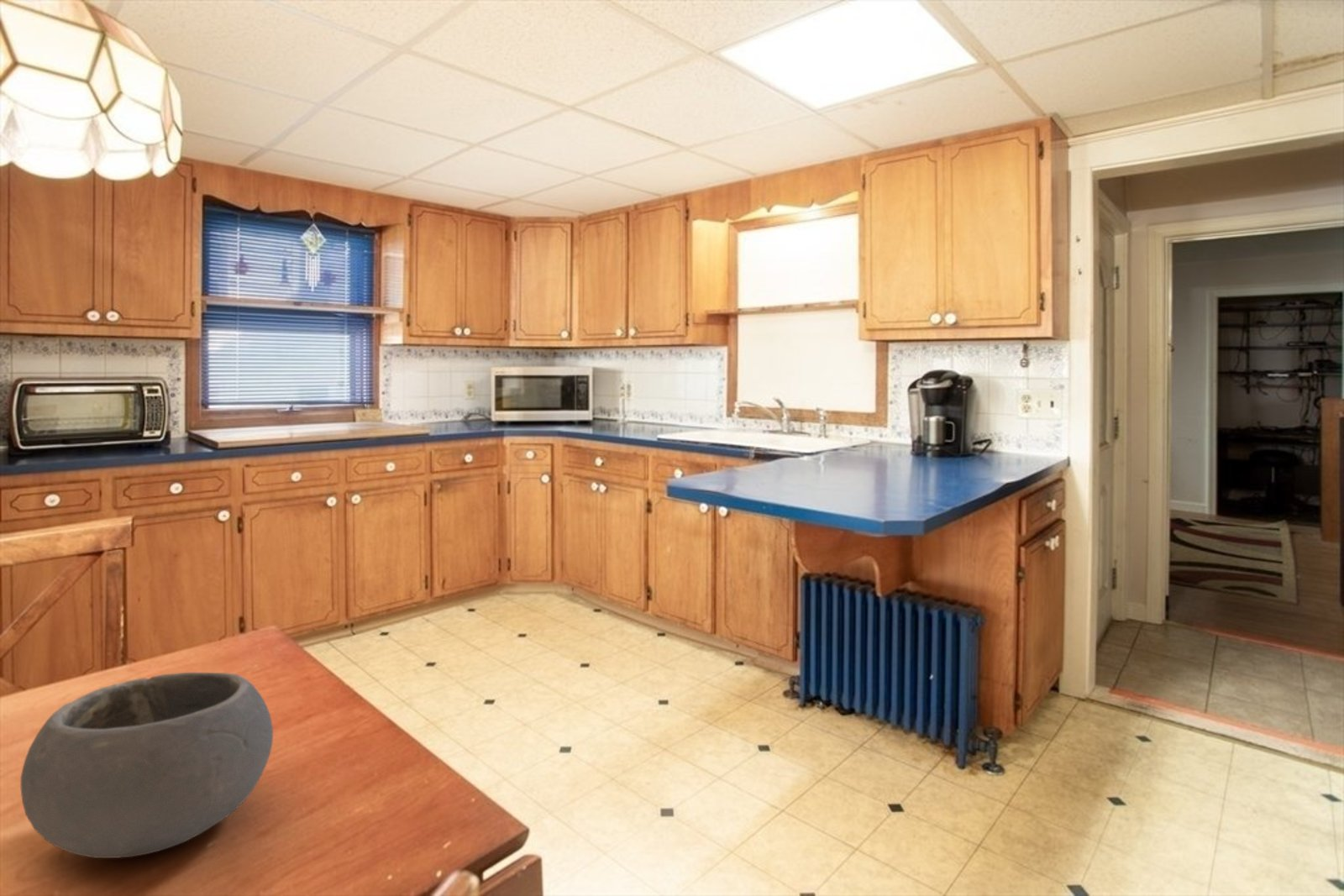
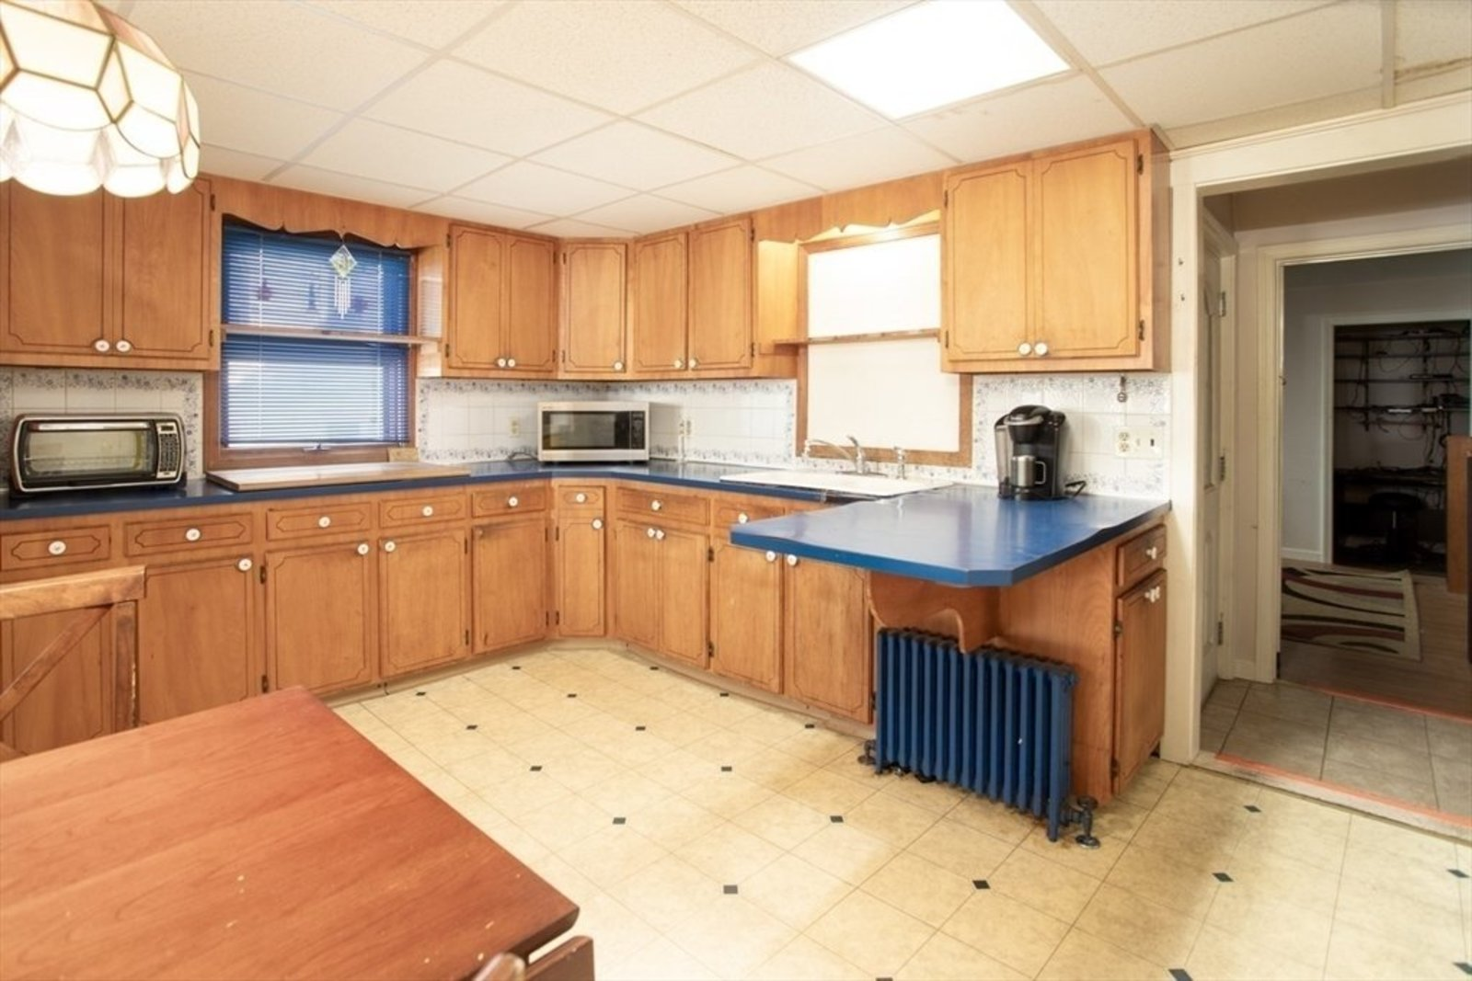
- bowl (158, 763)
